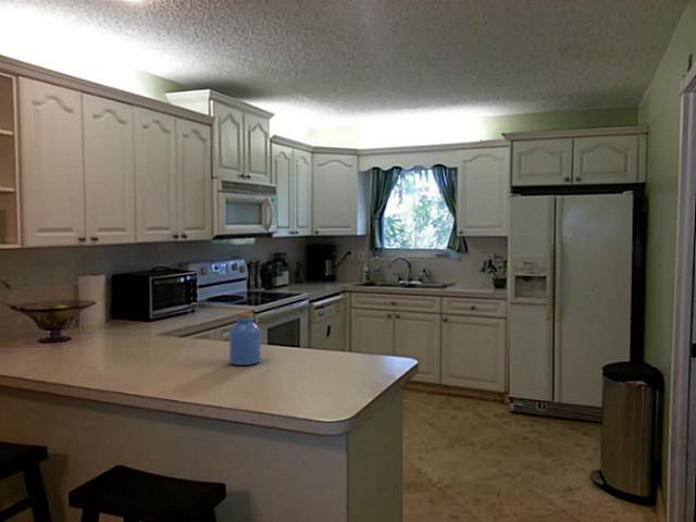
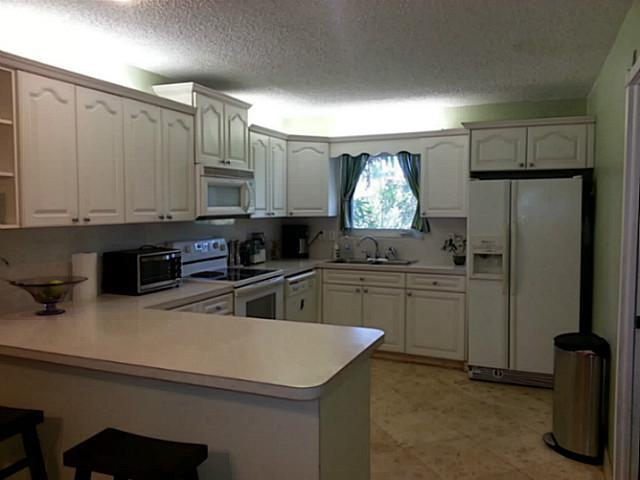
- jar (245, 337)
